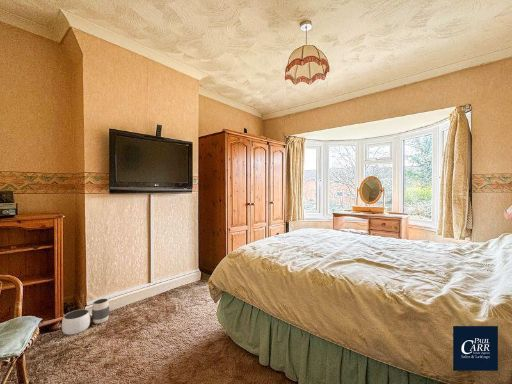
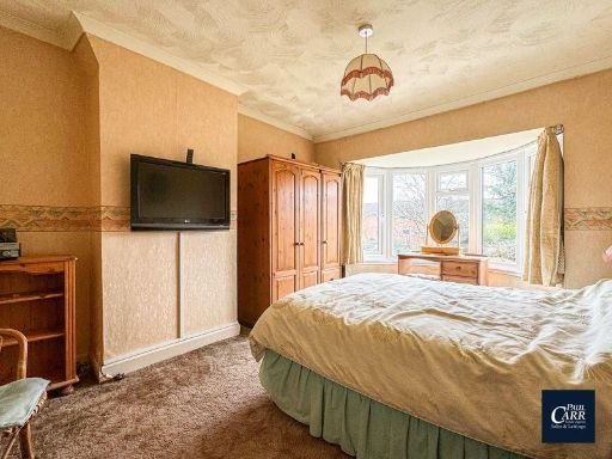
- waste basket (86, 314)
